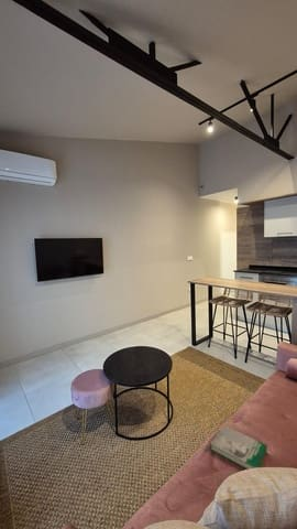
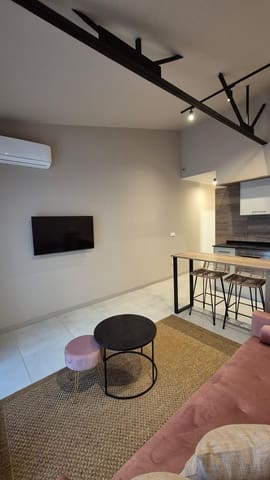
- book (238, 446)
